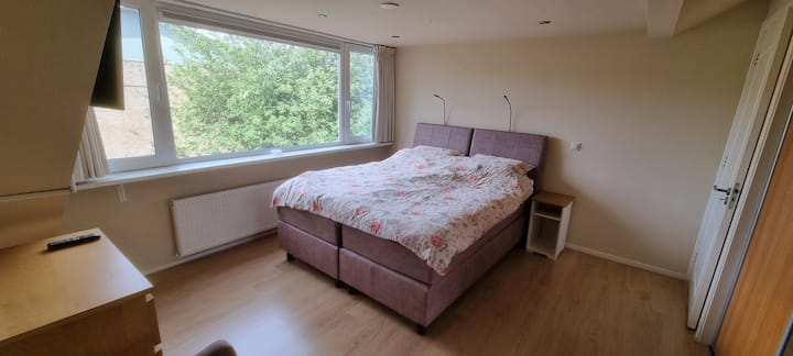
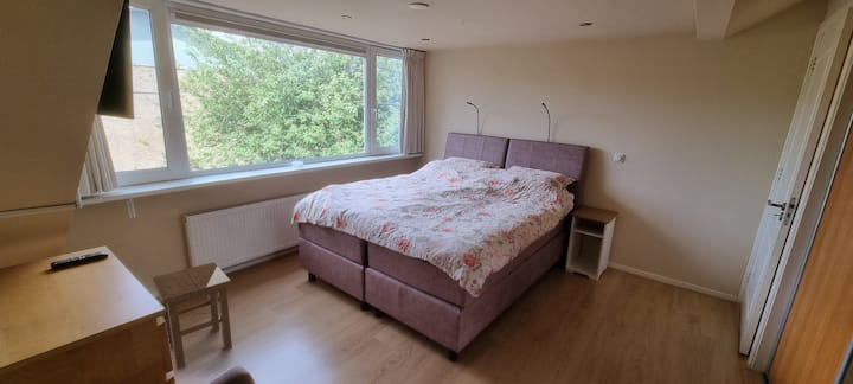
+ stool (192, 309)
